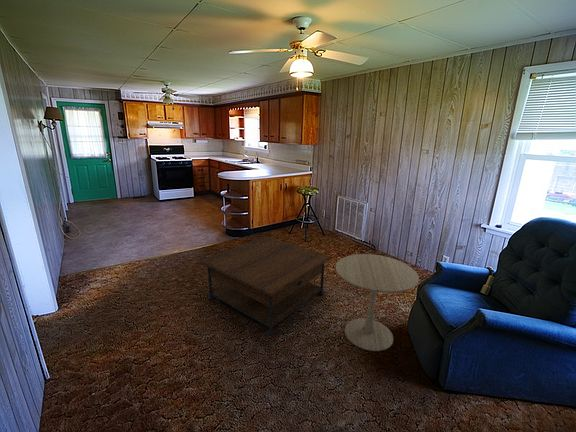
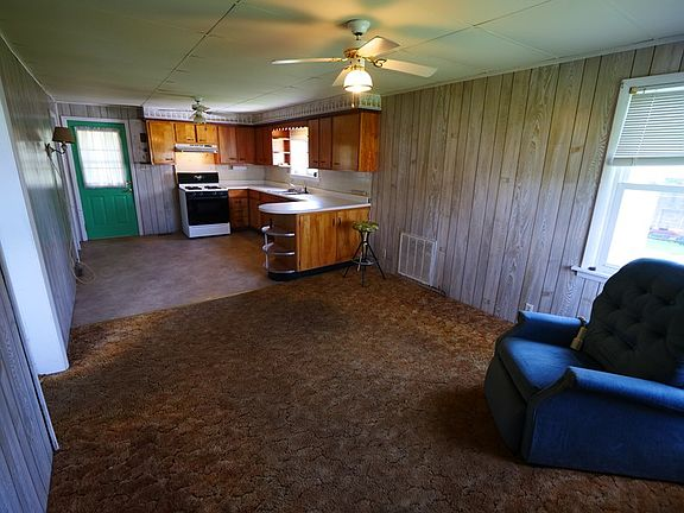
- side table (372, 303)
- coffee table (267, 277)
